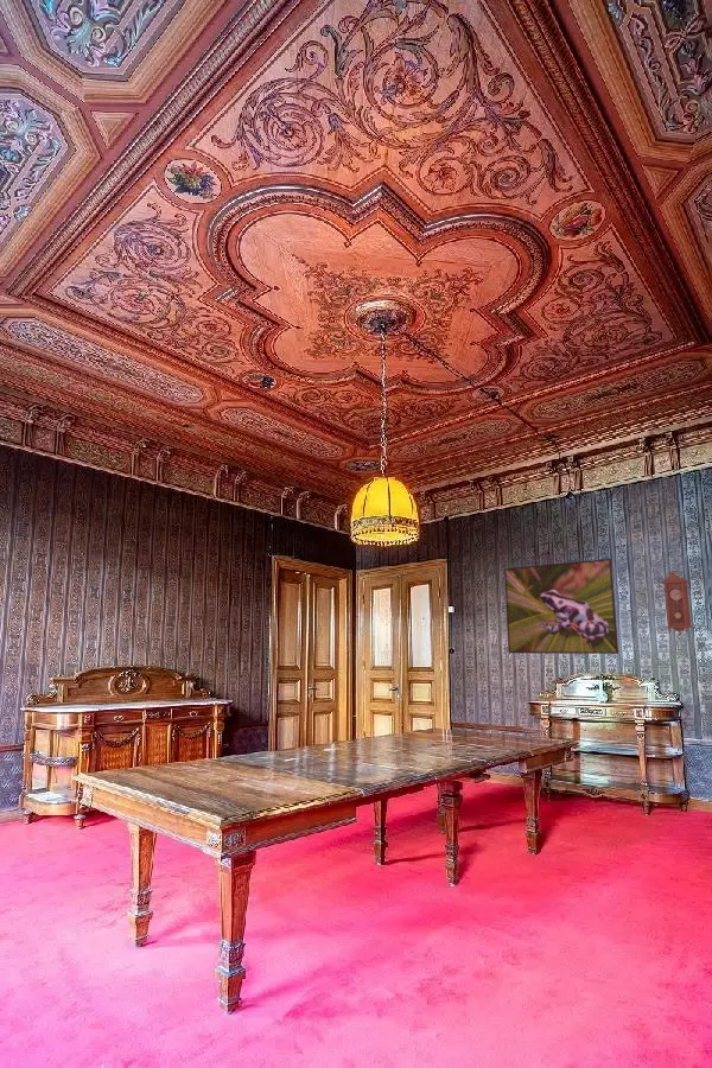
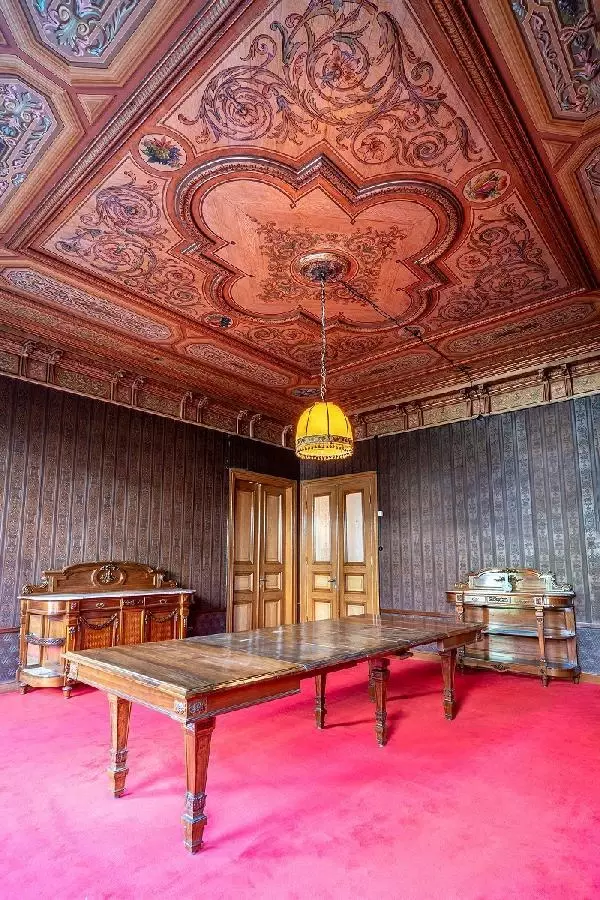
- pendulum clock (676, 603)
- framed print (557, 608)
